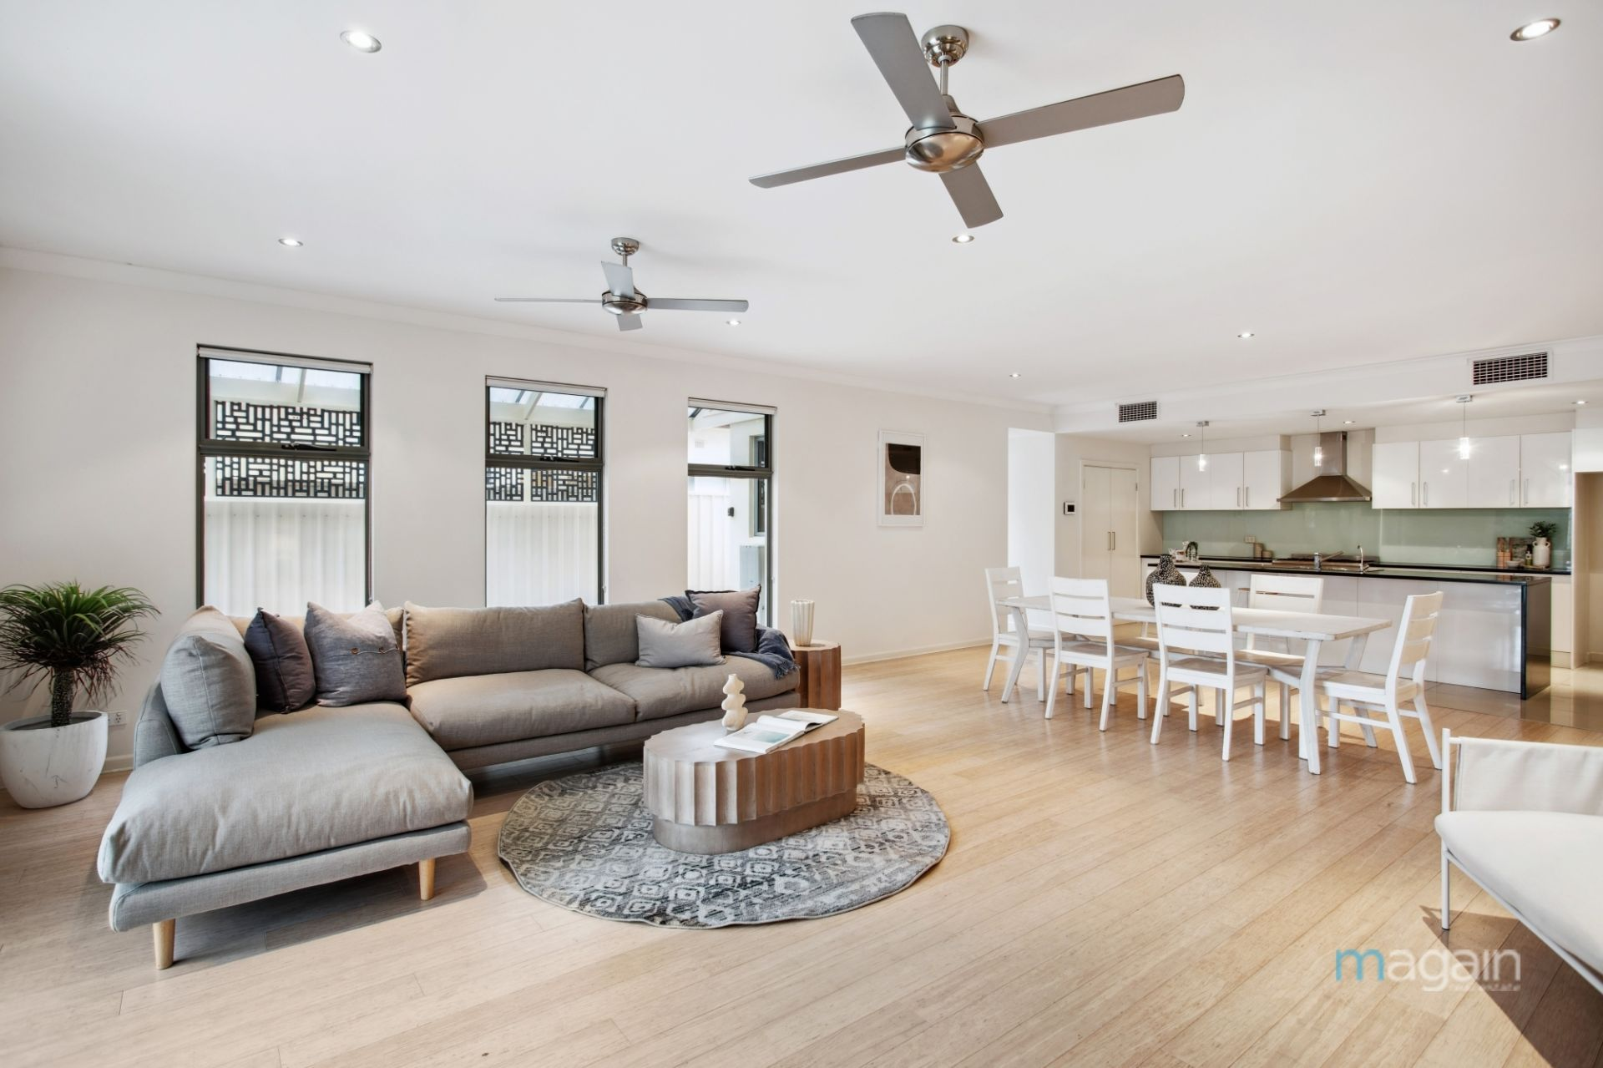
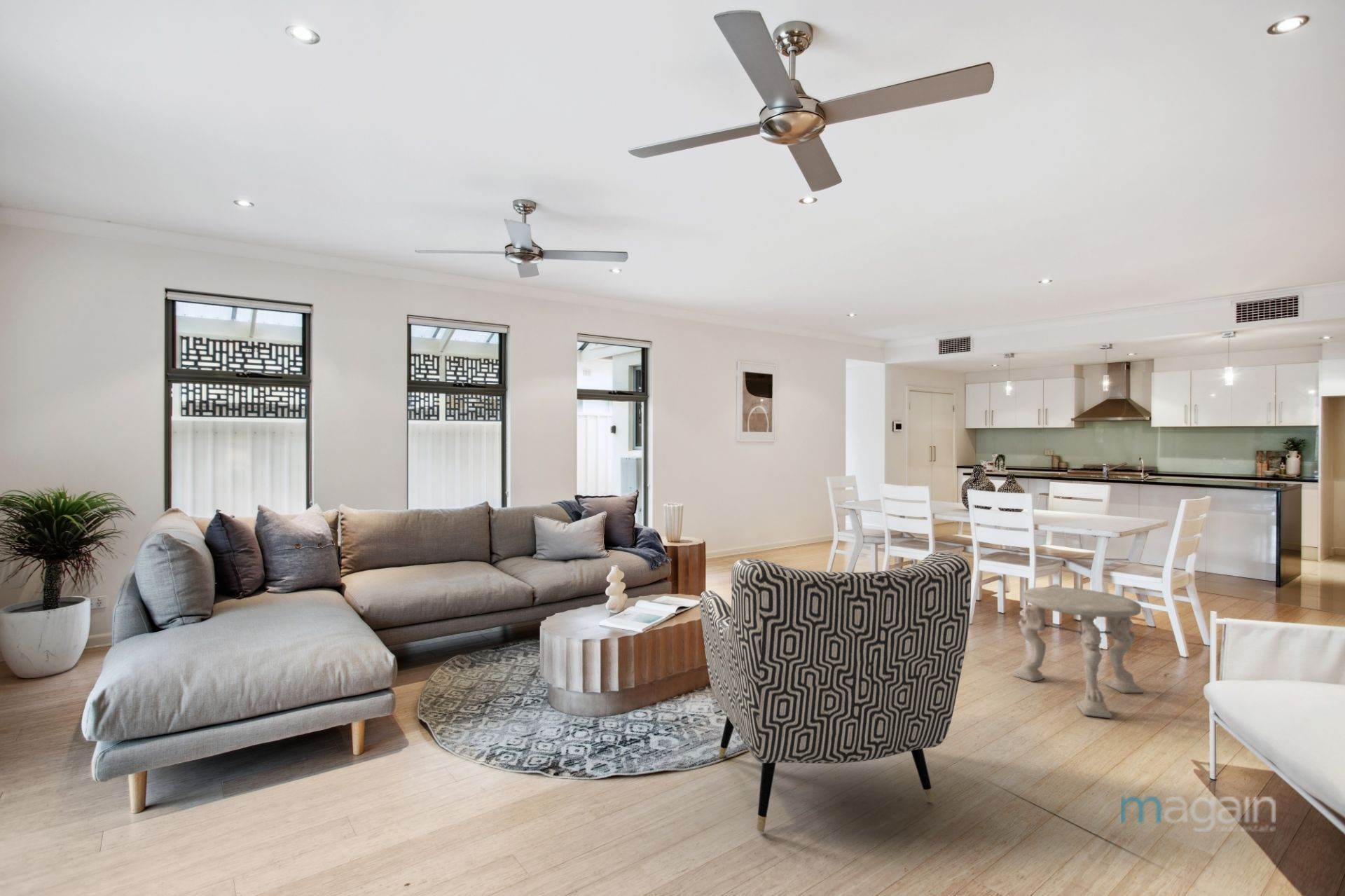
+ side table (1080, 642)
+ armchair (824, 668)
